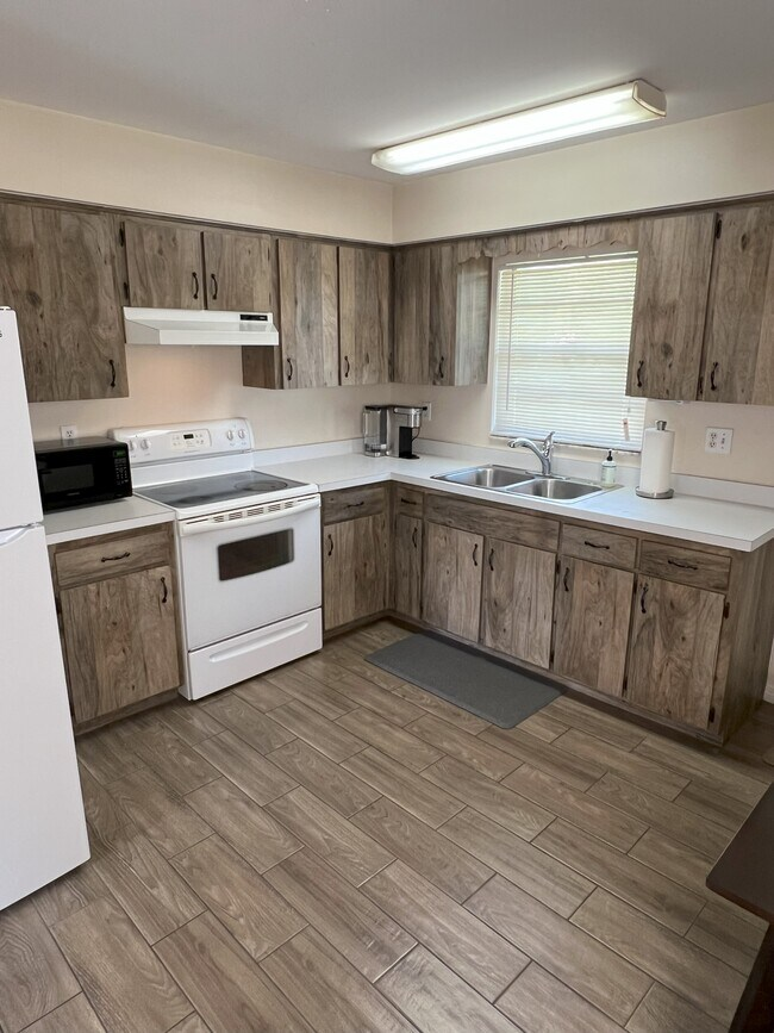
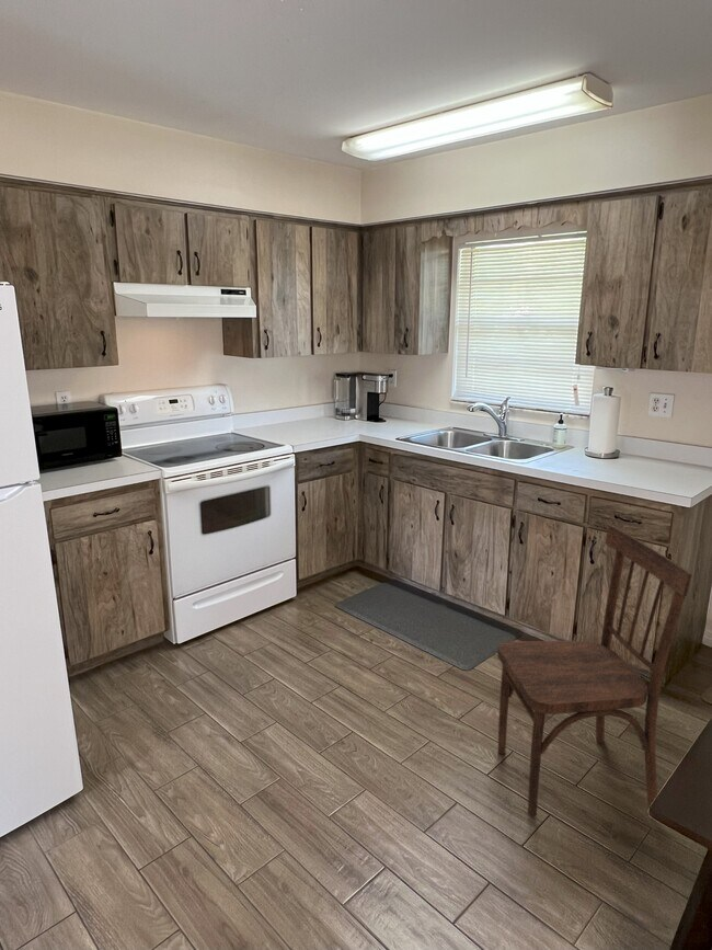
+ dining chair (578, 667)
